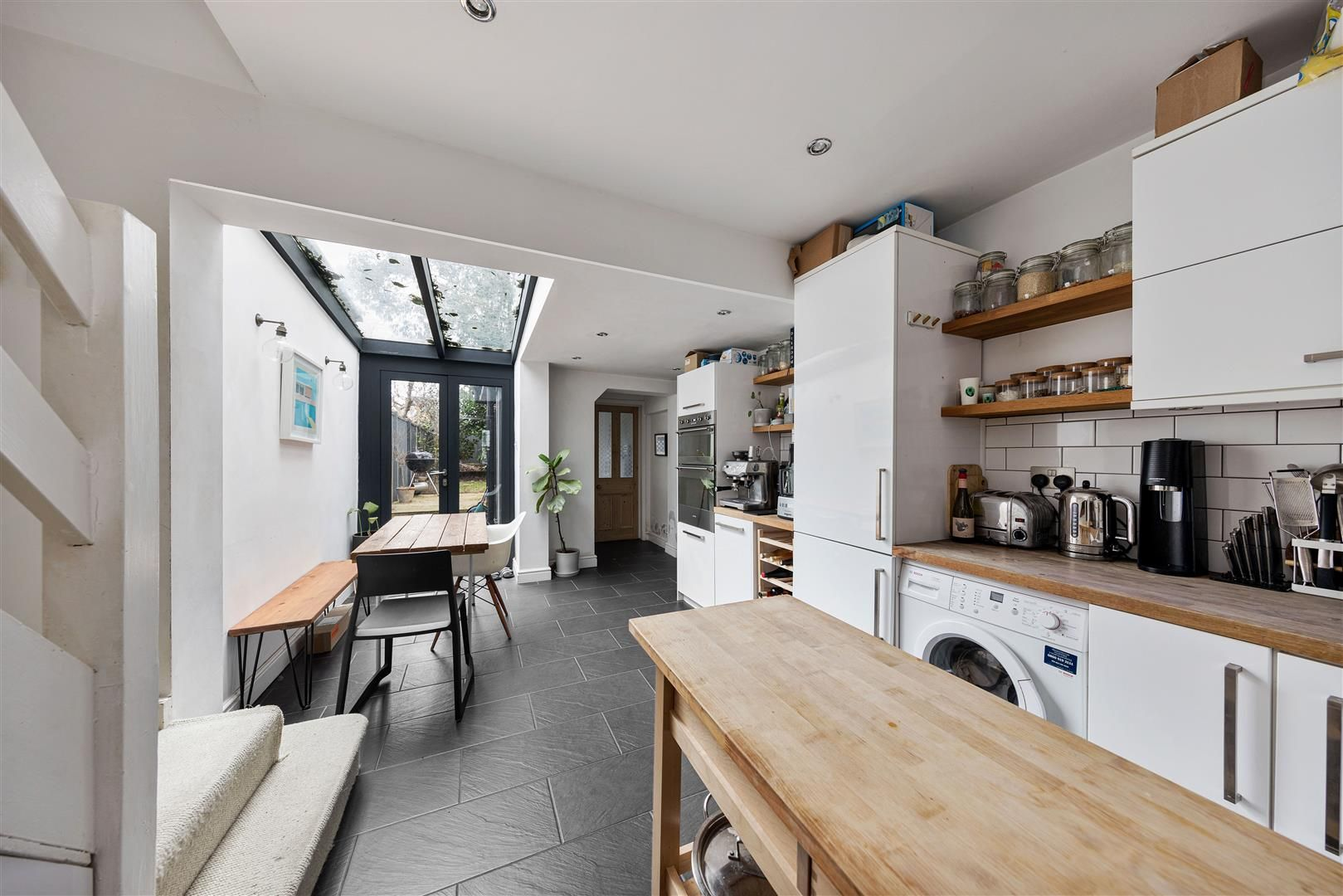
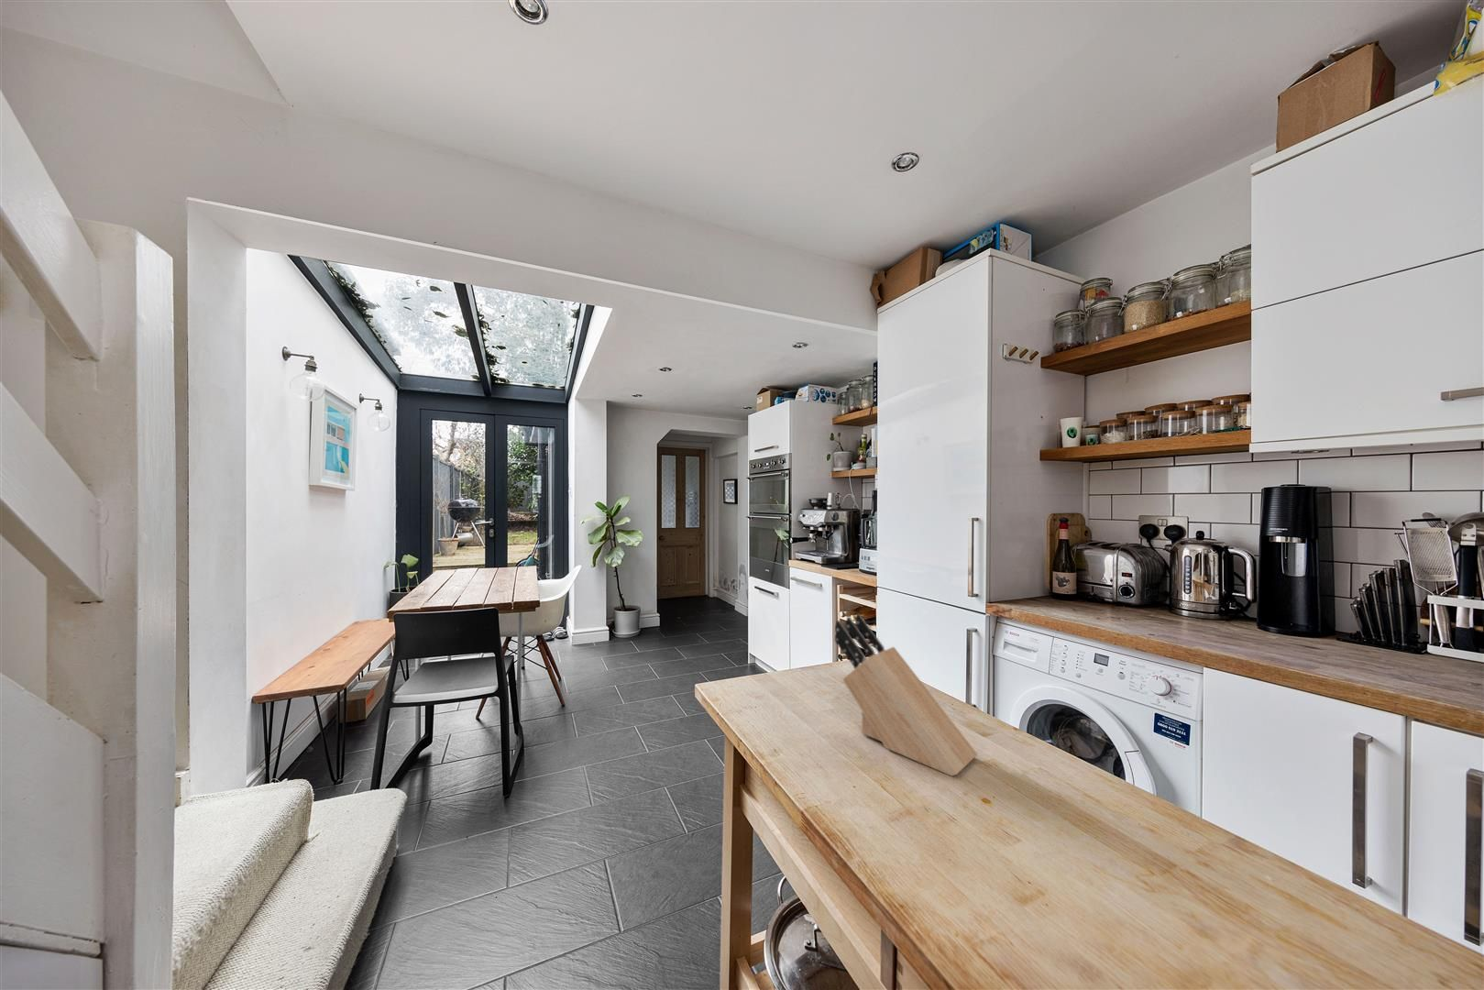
+ knife block (895, 683)
